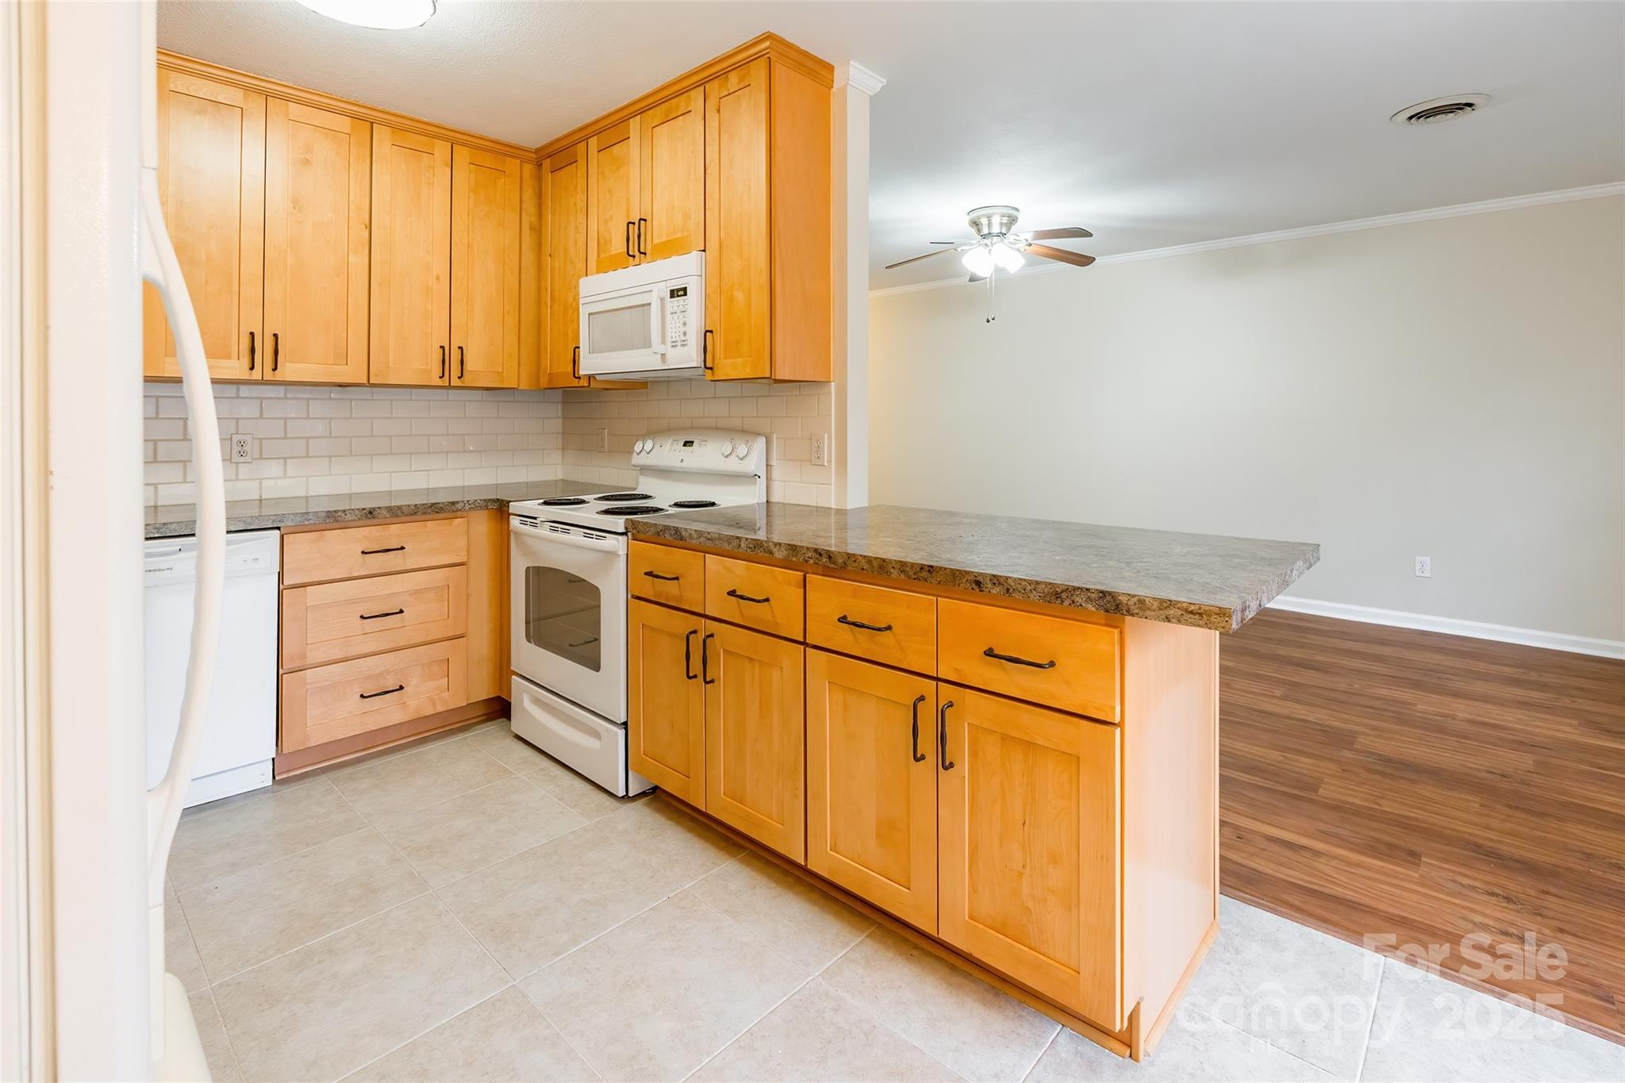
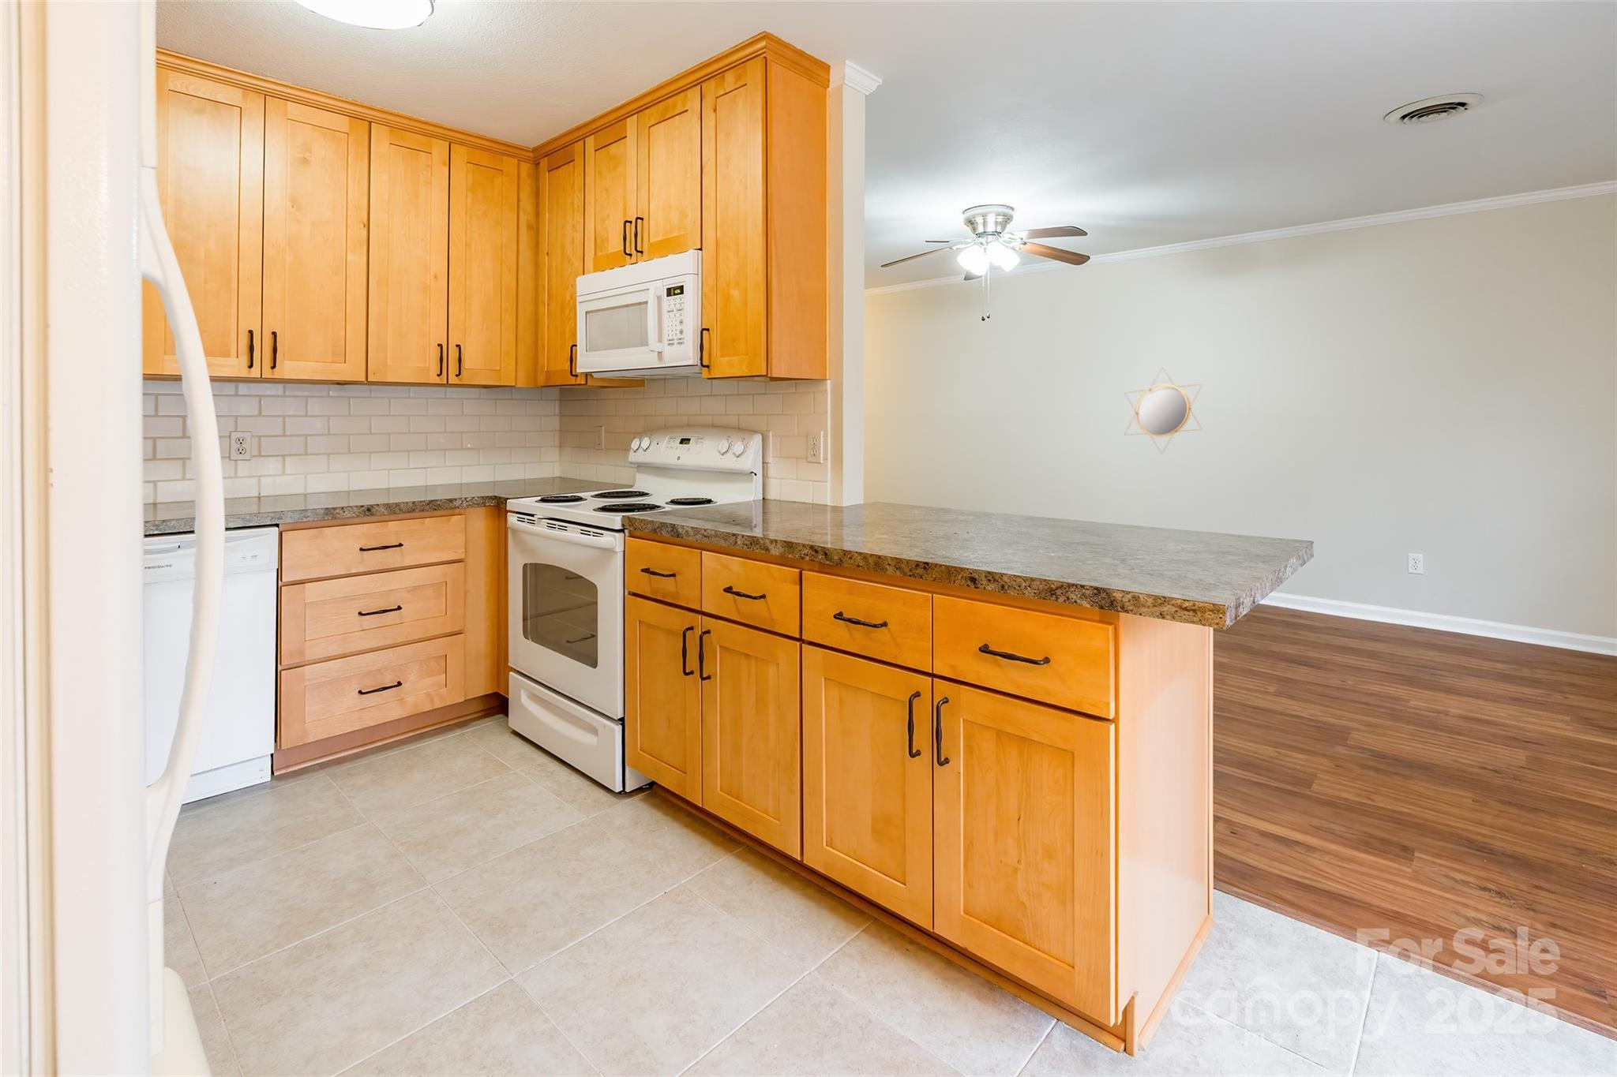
+ home mirror (1161, 410)
